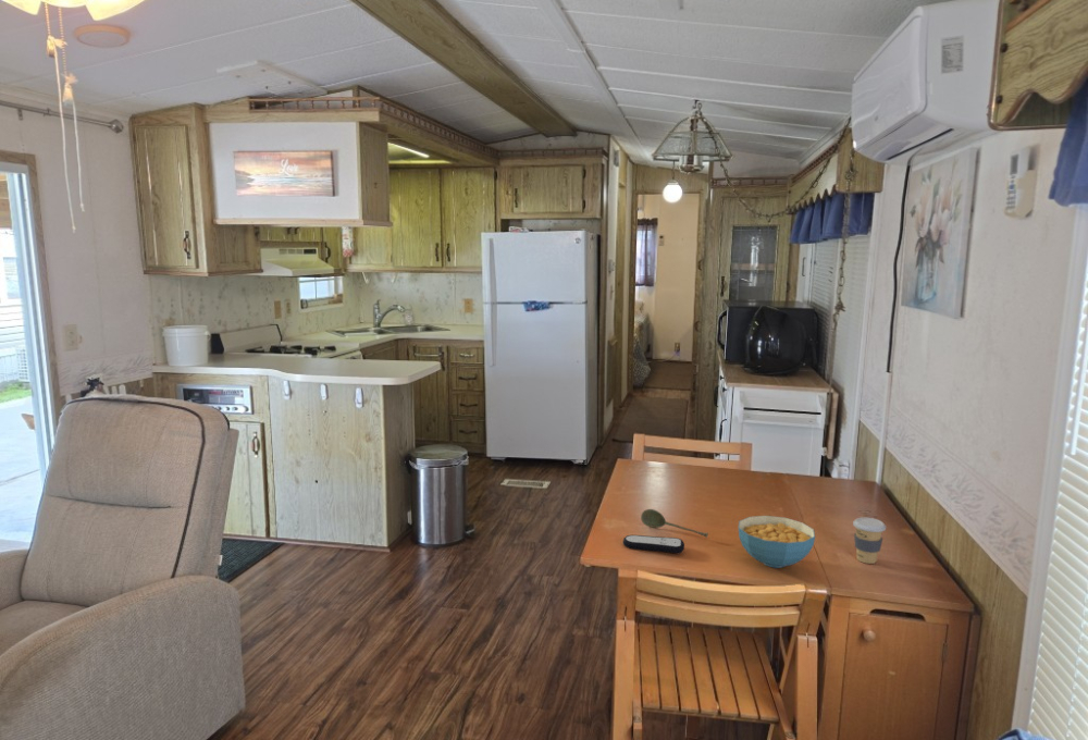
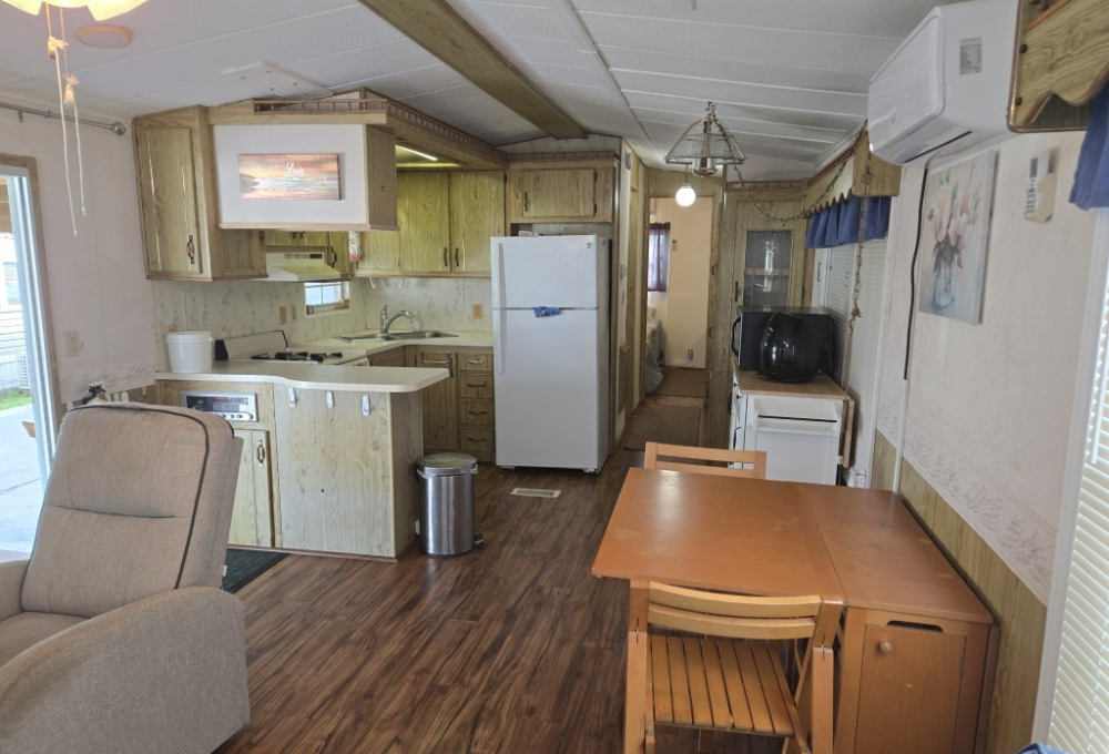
- cereal bowl (775, 545)
- soupspoon (672, 523)
- remote control (653, 543)
- coffee cup (867, 541)
